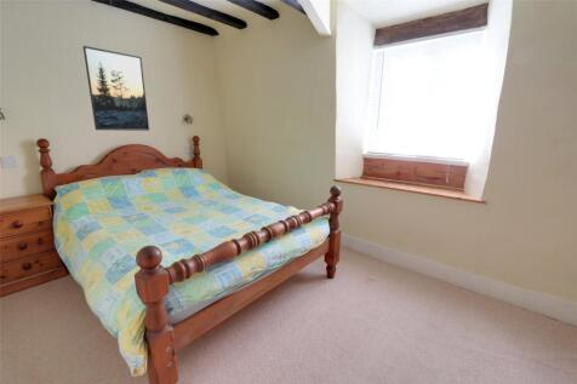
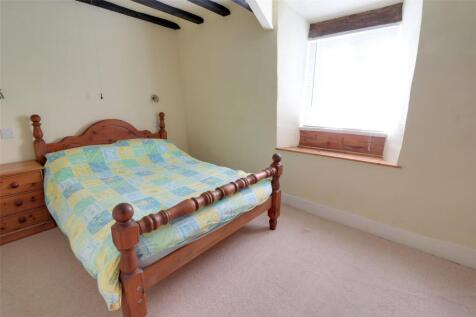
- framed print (119, 92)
